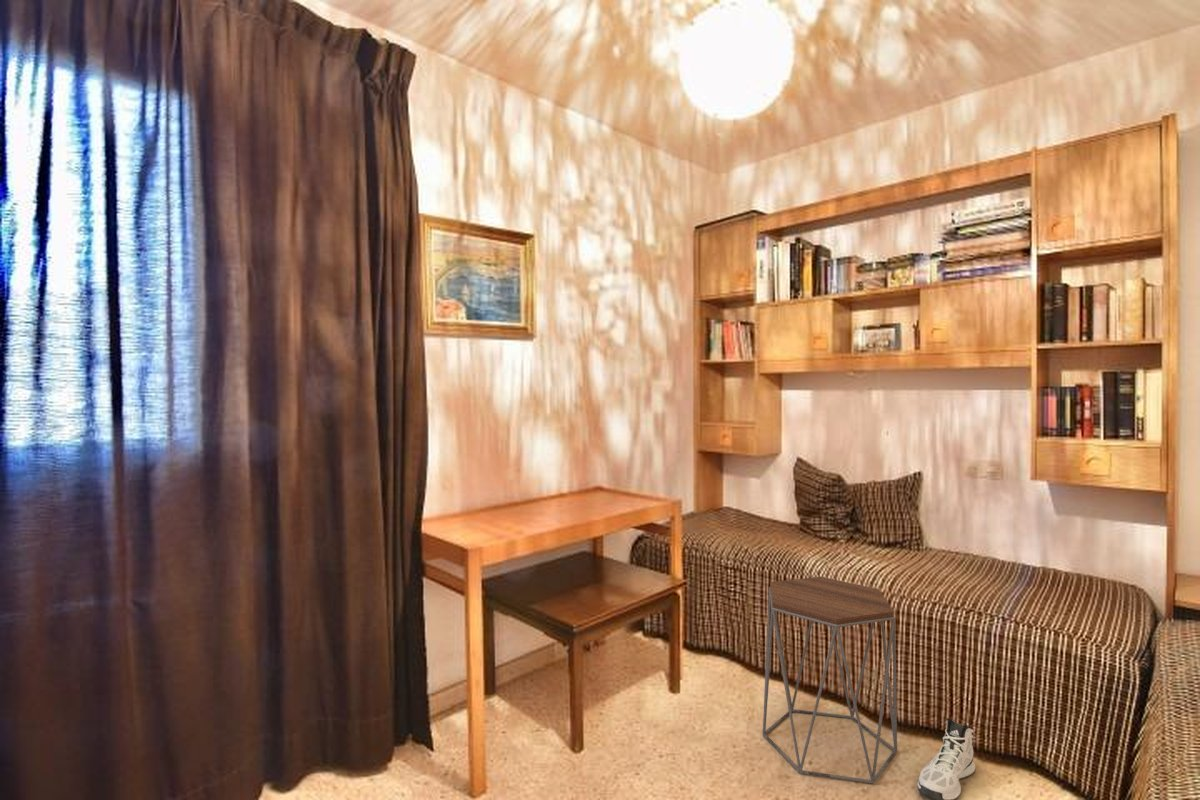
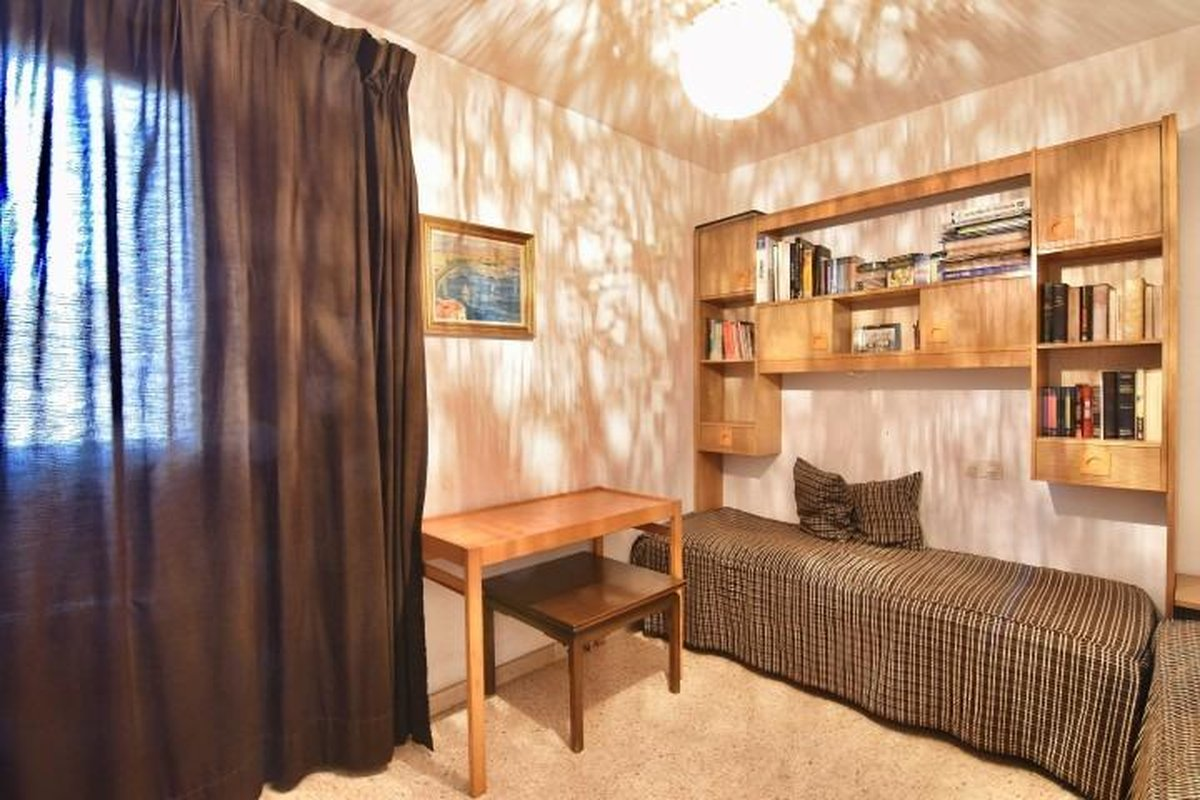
- side table (826, 669)
- sneaker (945, 752)
